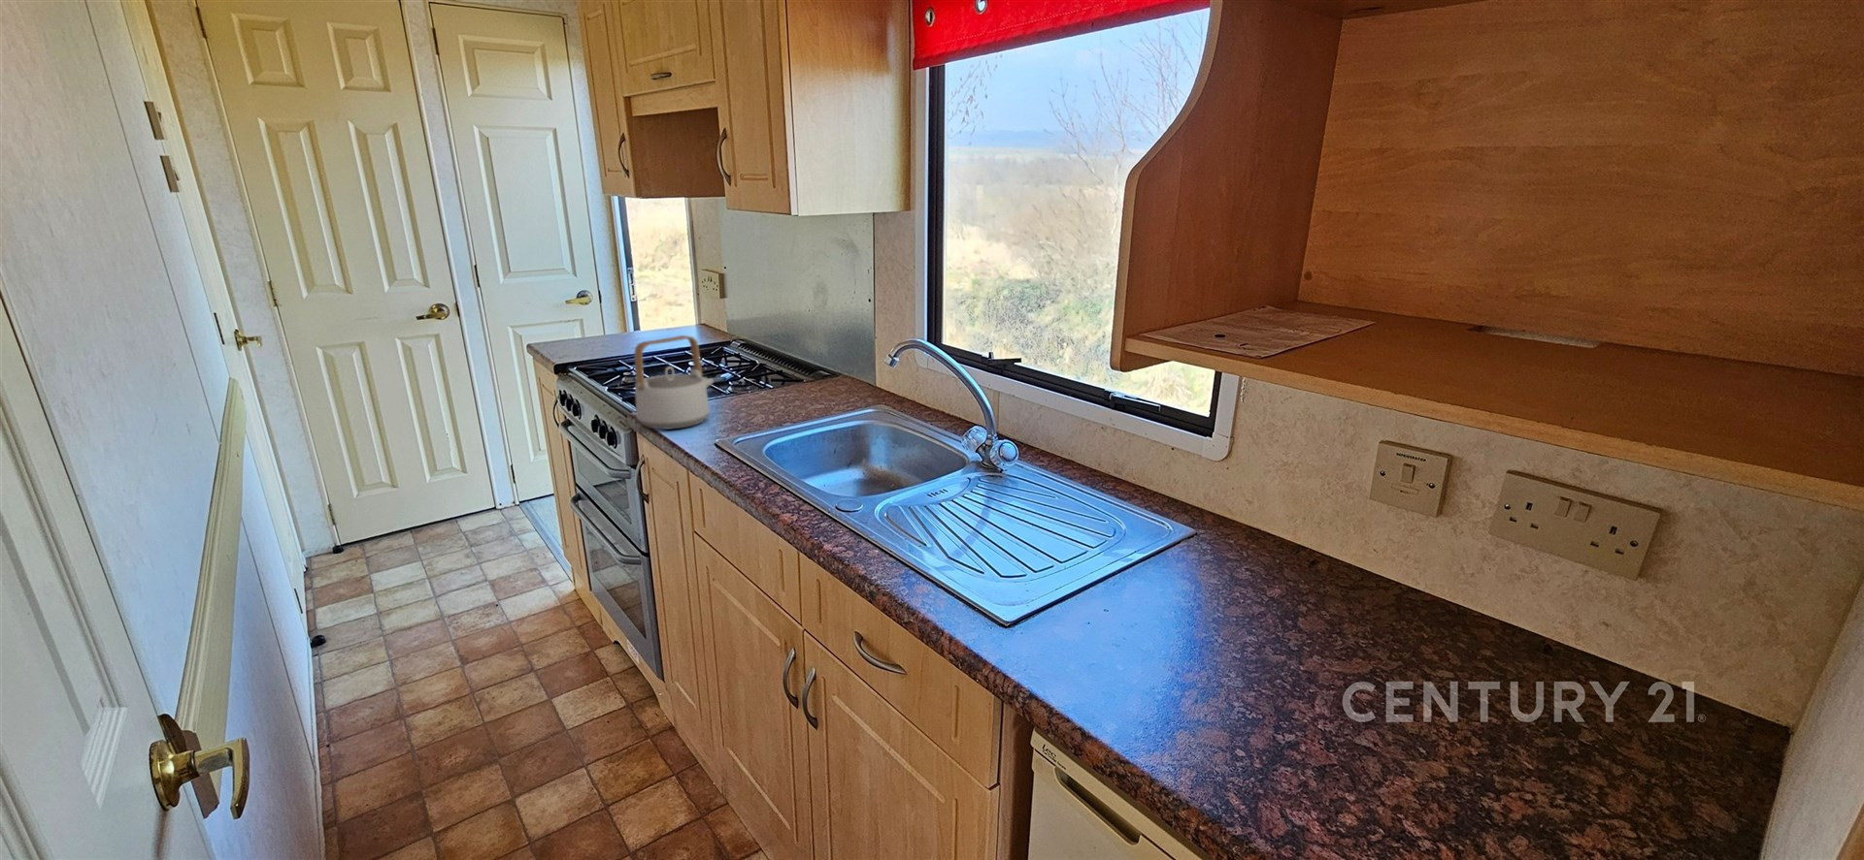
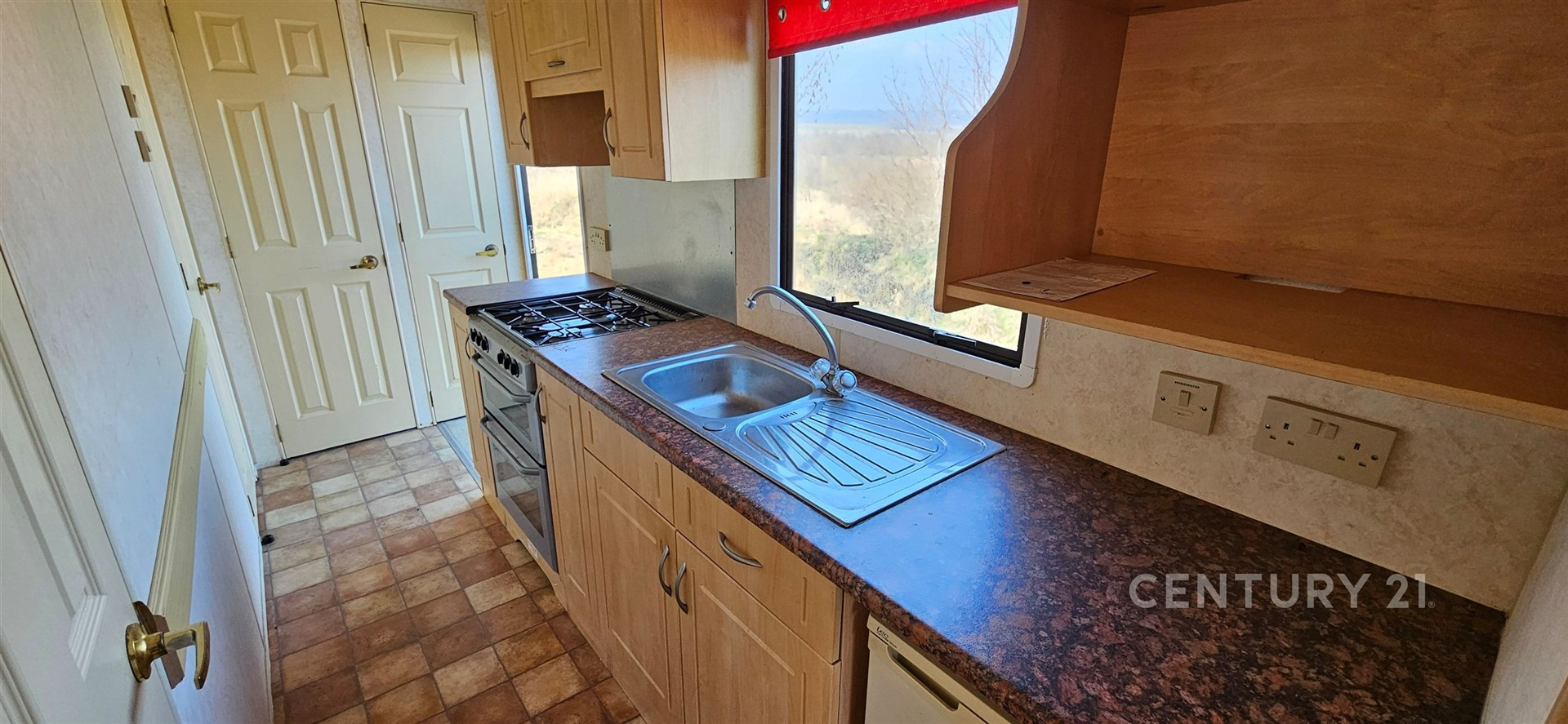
- teapot (675, 379)
